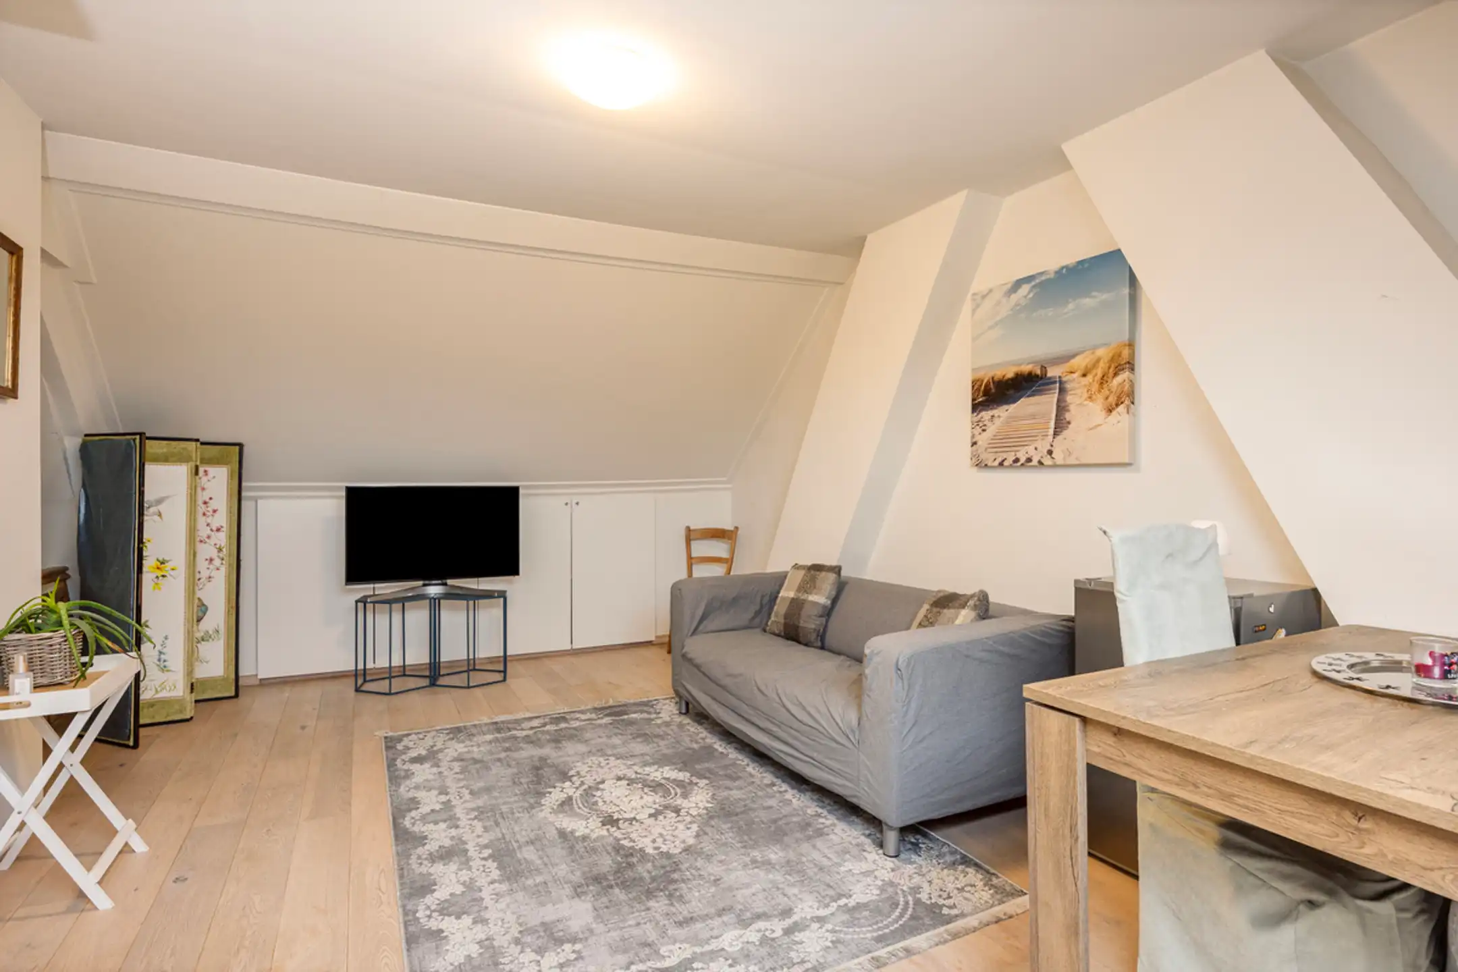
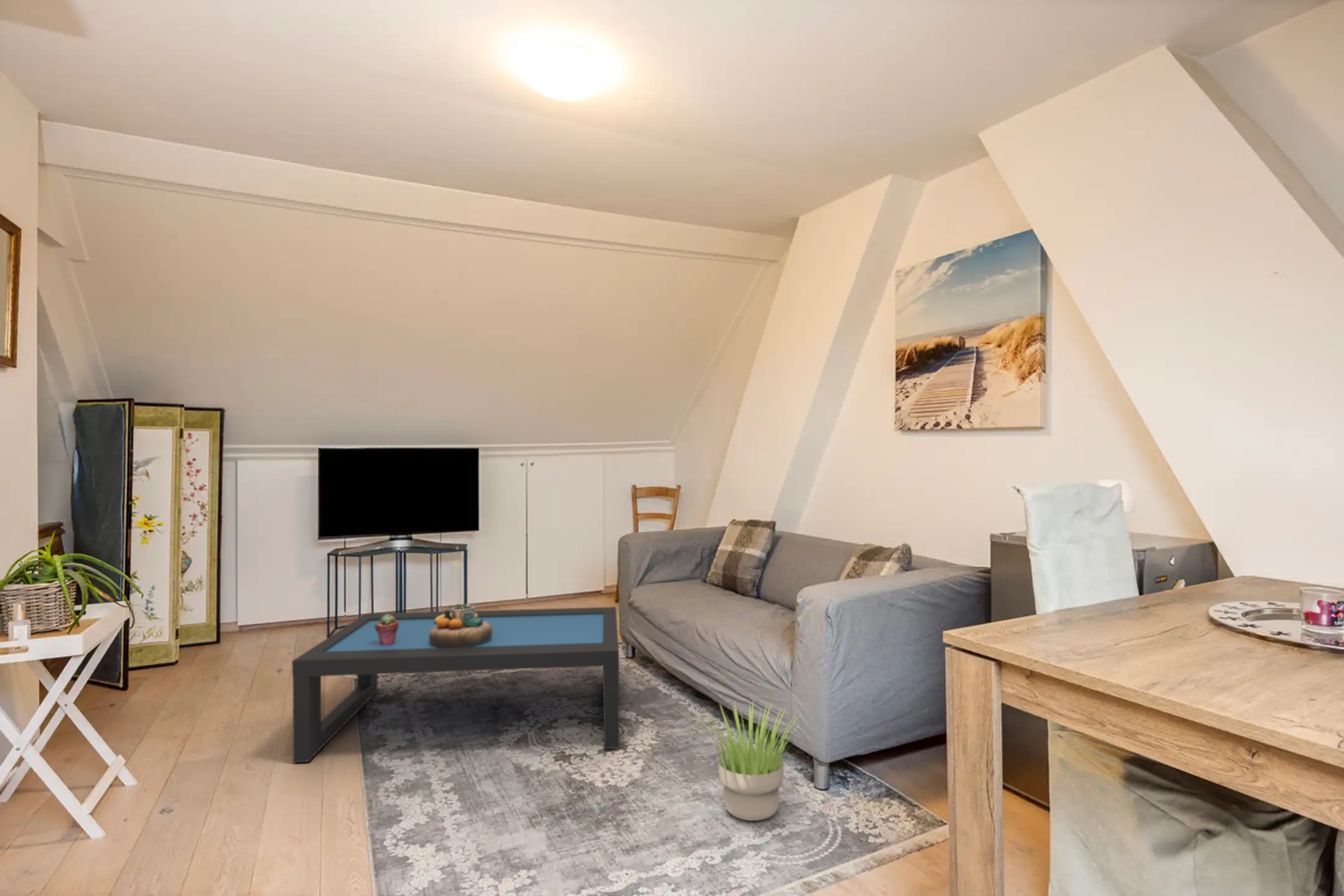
+ potted plant (750, 764)
+ potted succulent (387, 625)
+ decorative bowl (460, 619)
+ coffee table (478, 670)
